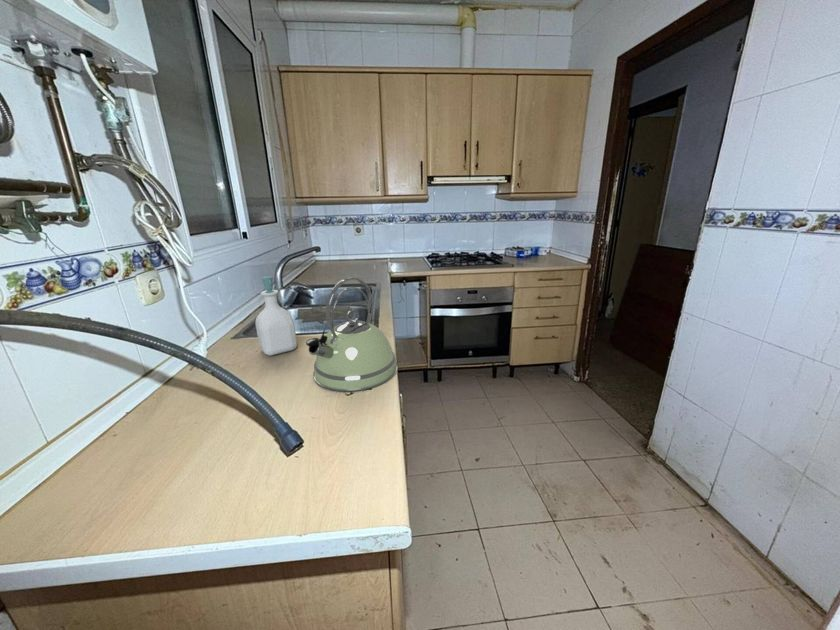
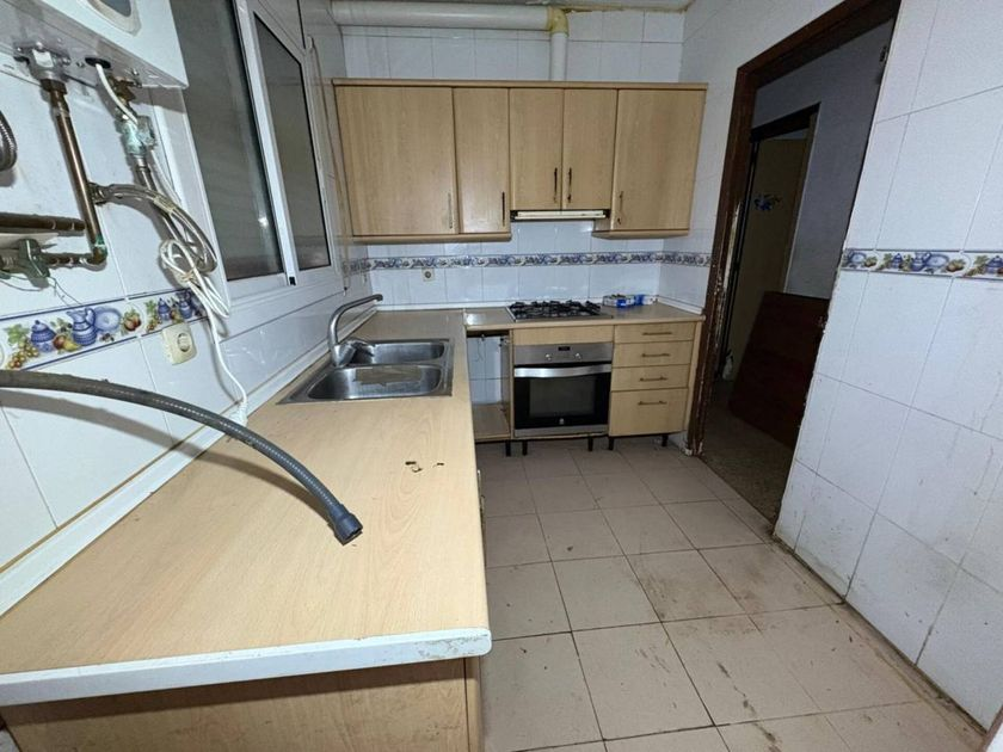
- soap bottle (273, 314)
- kettle (348, 327)
